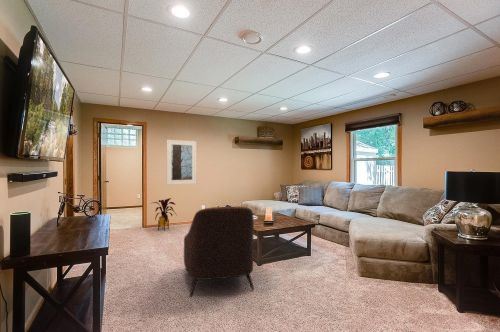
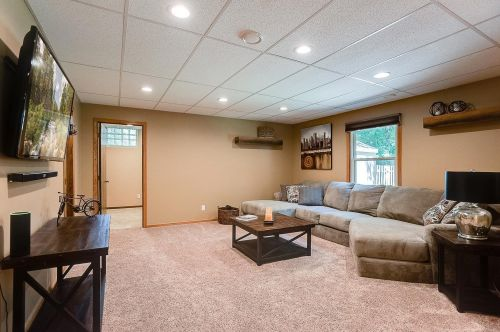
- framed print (181, 162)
- house plant (162, 214)
- armchair (220, 242)
